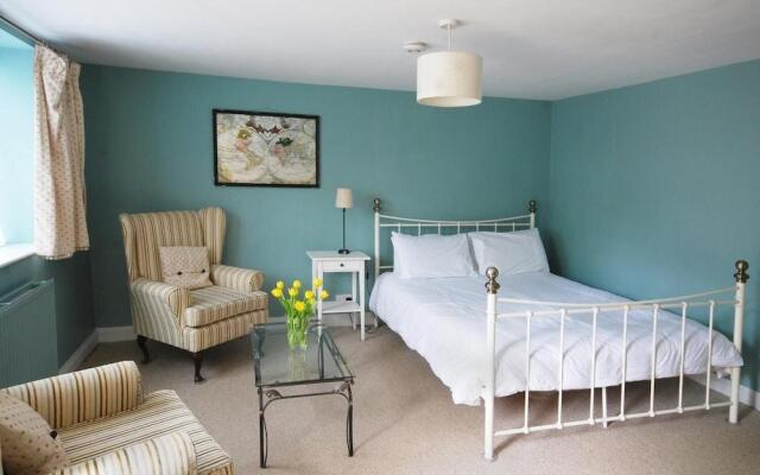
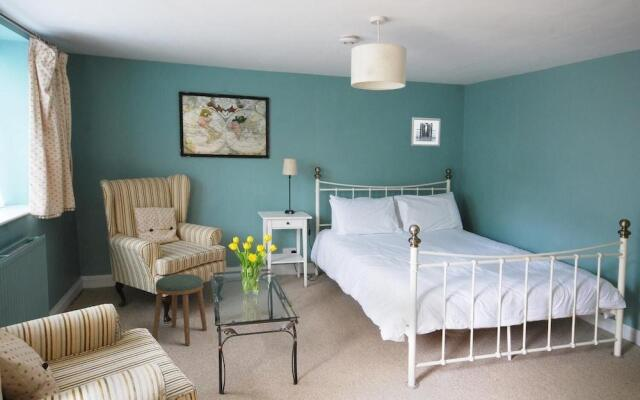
+ stool (183, 306)
+ wall art (425, 132)
